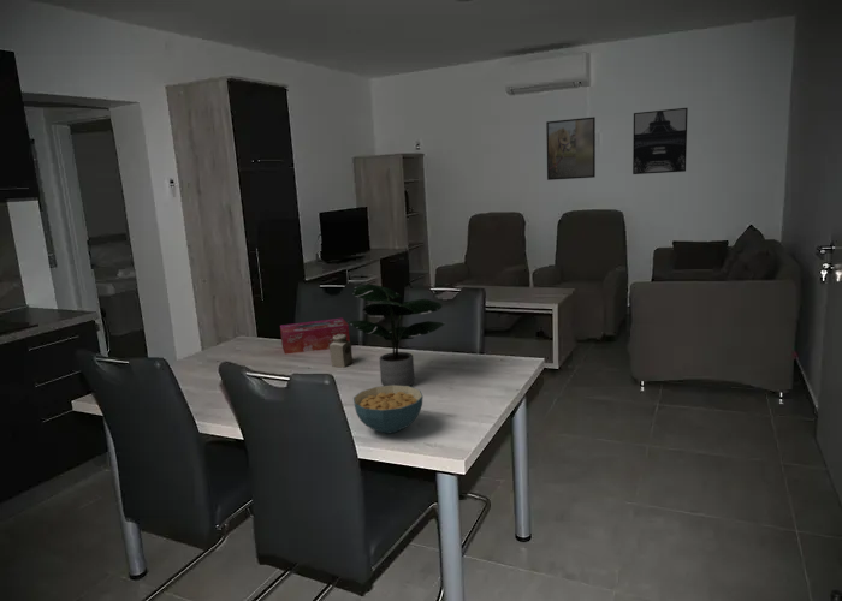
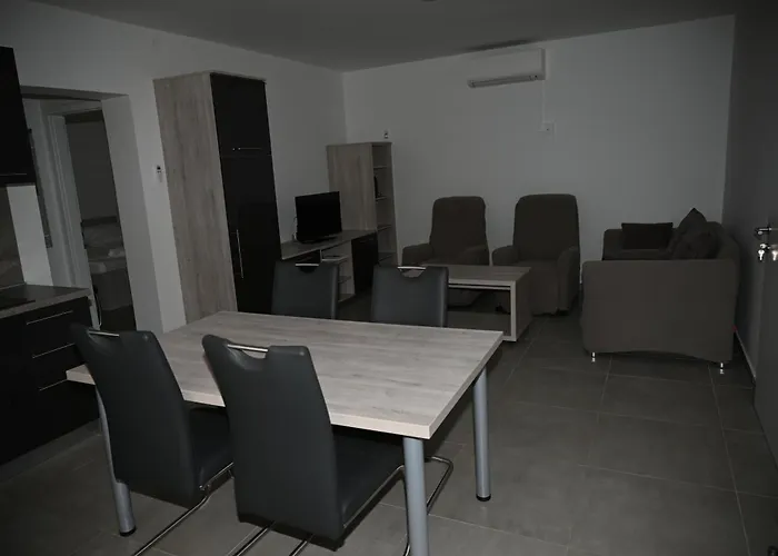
- potted plant (397, 334)
- tissue box (314, 335)
- cereal bowl (389, 412)
- salt shaker (340, 350)
- wall art (659, 142)
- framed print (570, 149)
